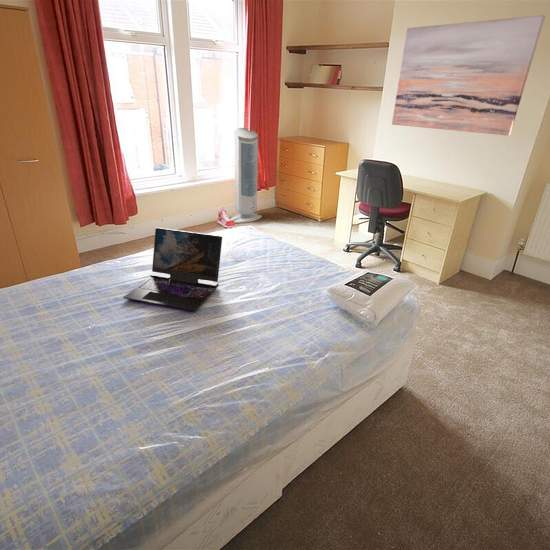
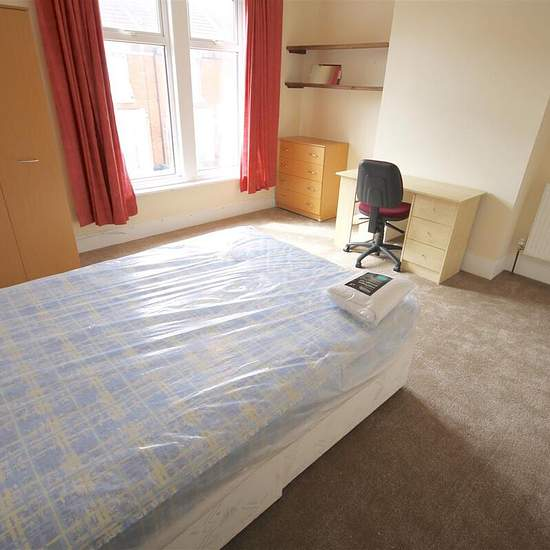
- wall art (456, 79)
- sneaker (226, 218)
- air purifier (246, 175)
- laptop (174, 267)
